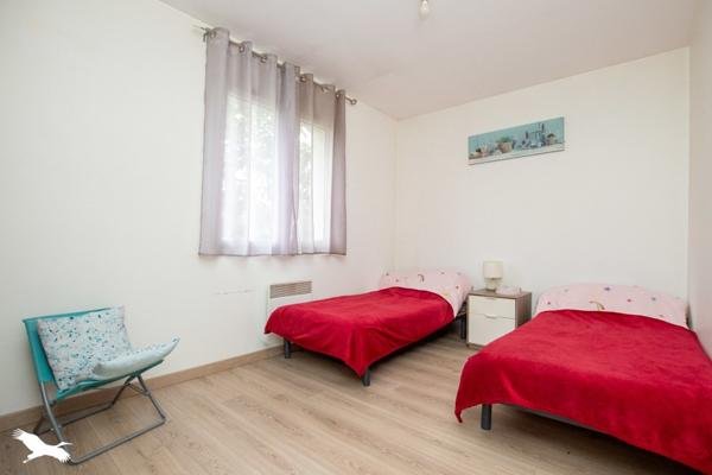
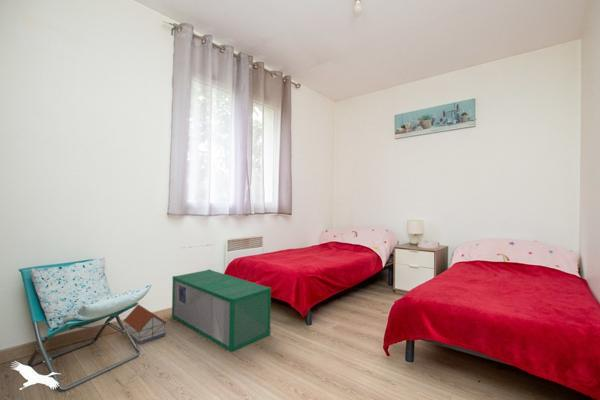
+ toy house (145, 321)
+ storage bin (218, 303)
